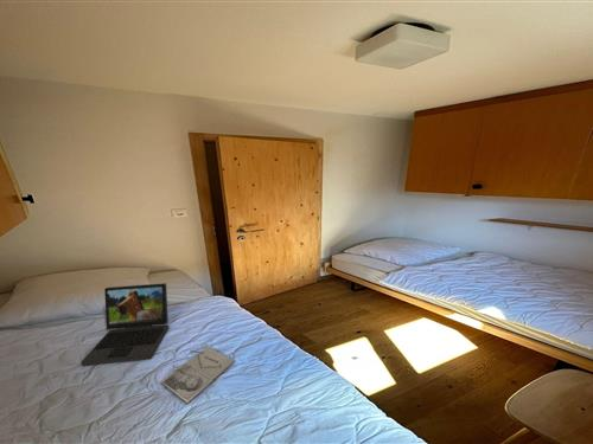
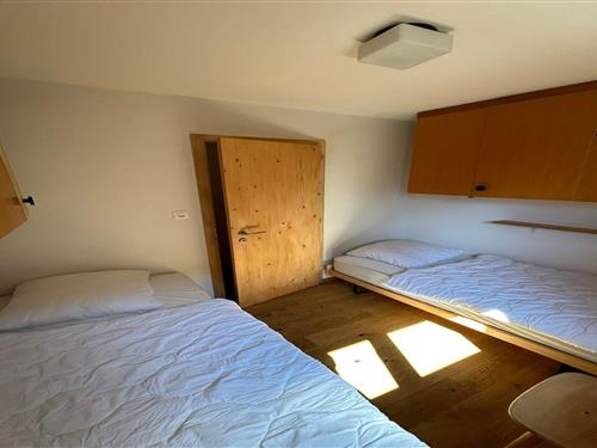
- notebook (197, 368)
- laptop (127, 320)
